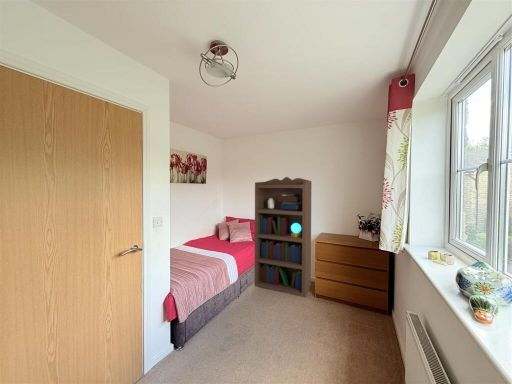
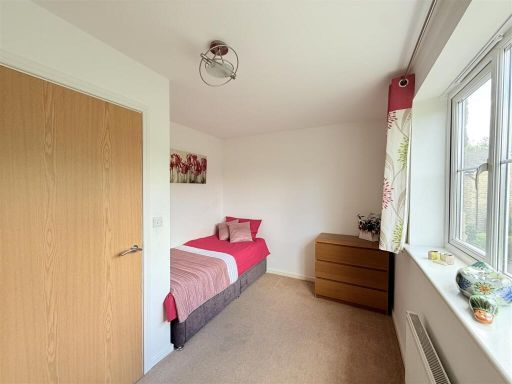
- bookshelf (283, 231)
